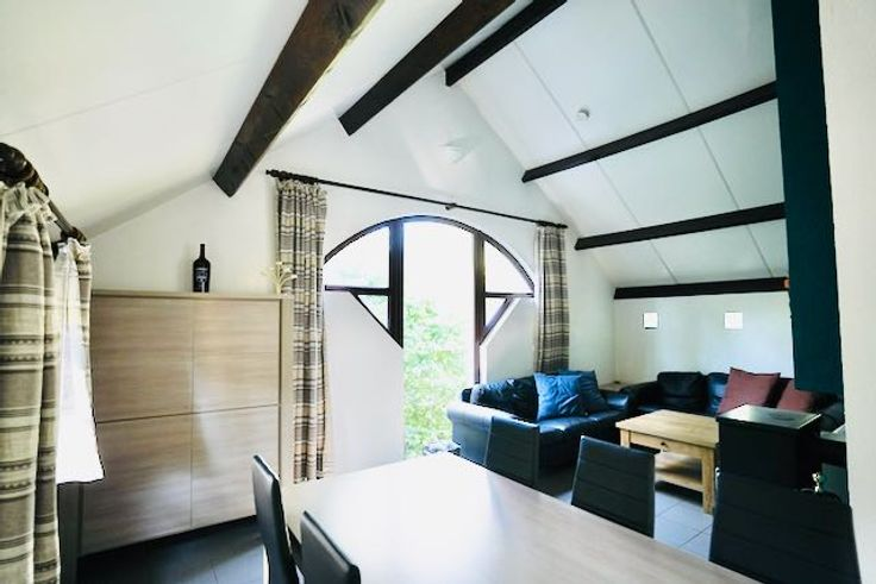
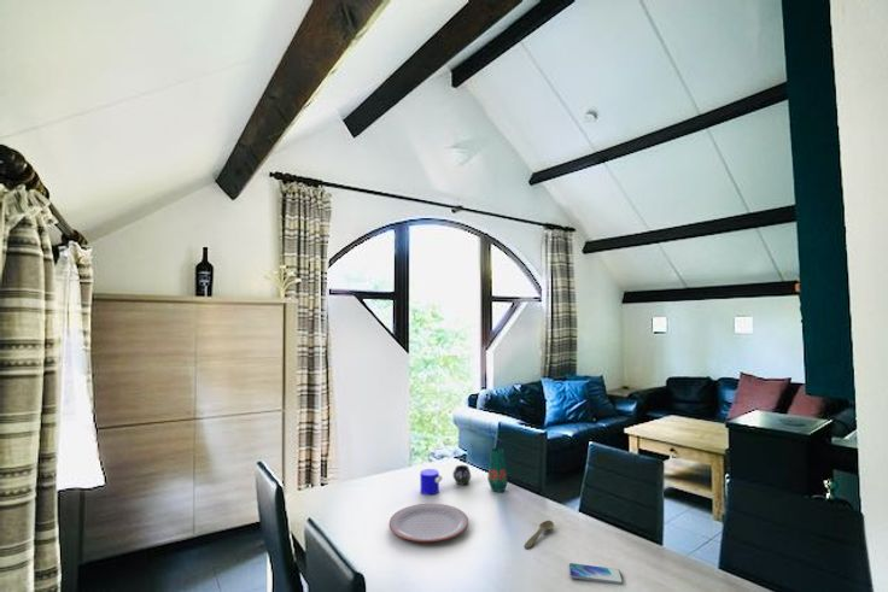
+ smartphone (595, 573)
+ plate (428, 523)
+ cup (431, 481)
+ vase (489, 465)
+ spoon (538, 533)
